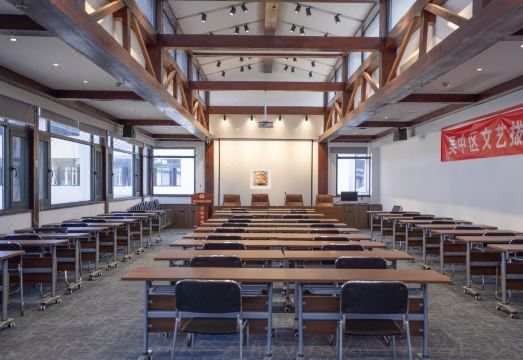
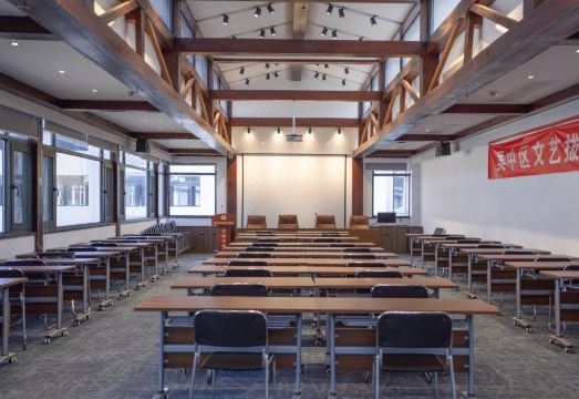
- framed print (260, 178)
